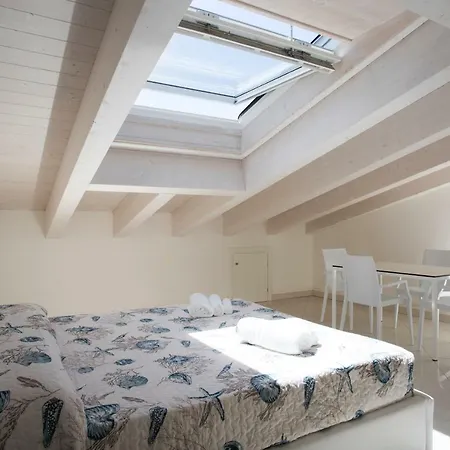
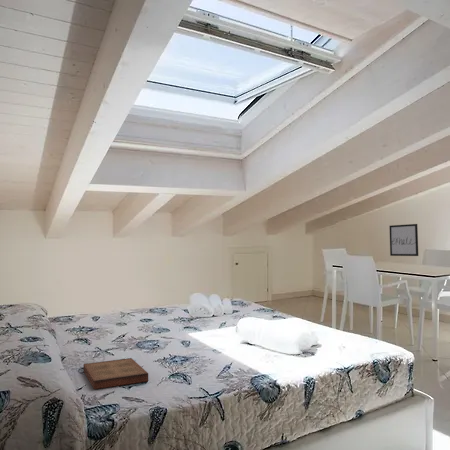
+ wall art (403, 240)
+ book (114, 372)
